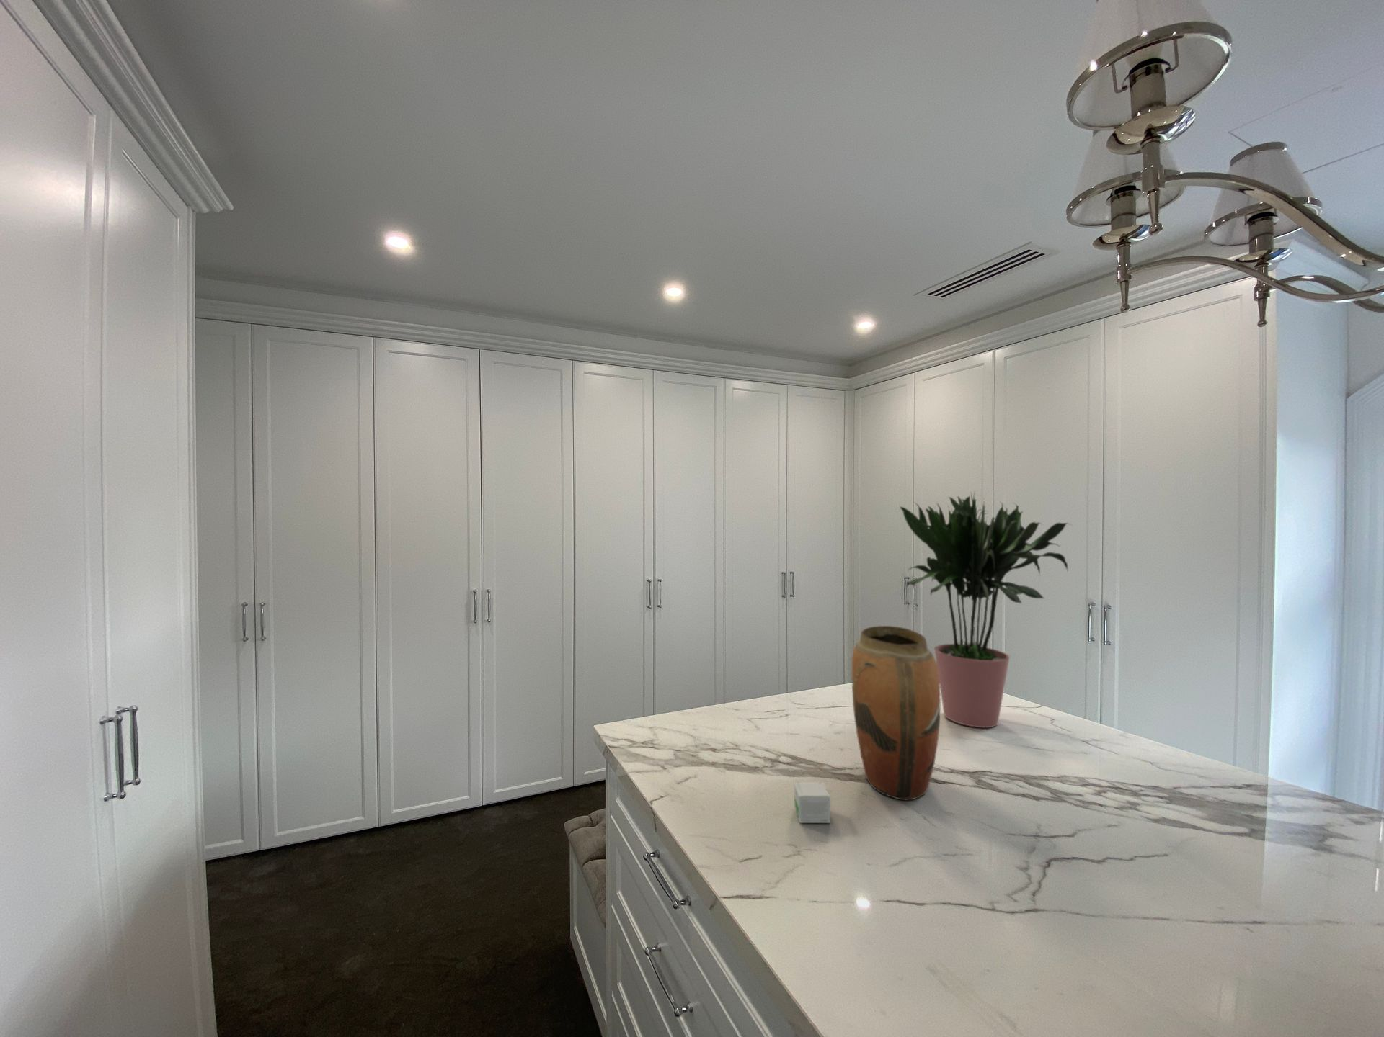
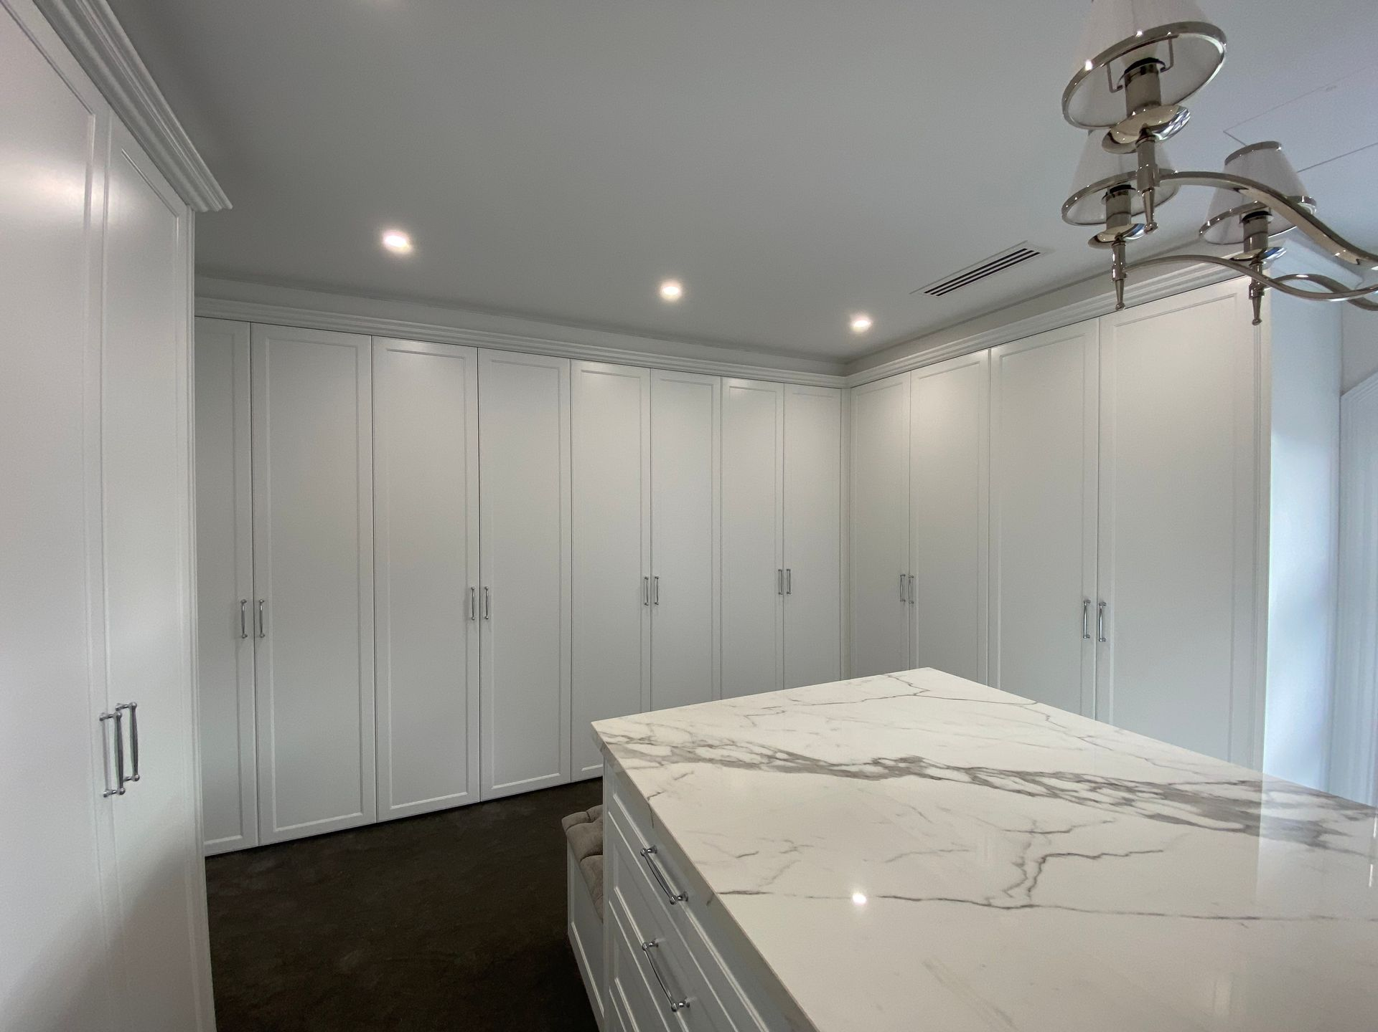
- vase (894, 707)
- potted plant (995, 606)
- small box (812, 802)
